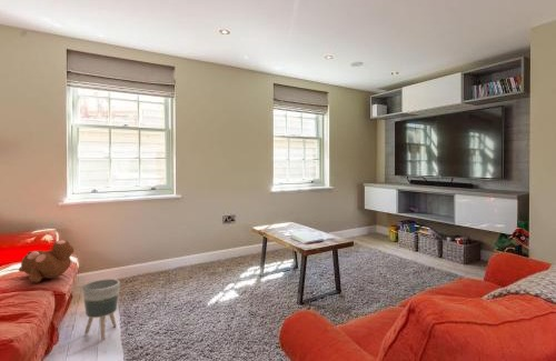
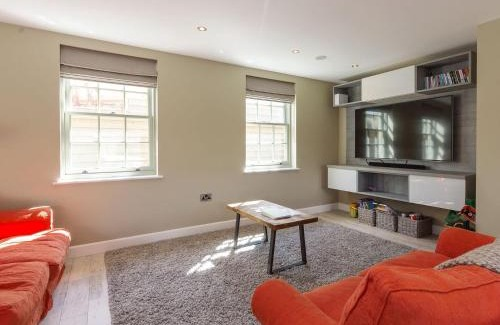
- planter (101, 309)
- teddy bear (46, 258)
